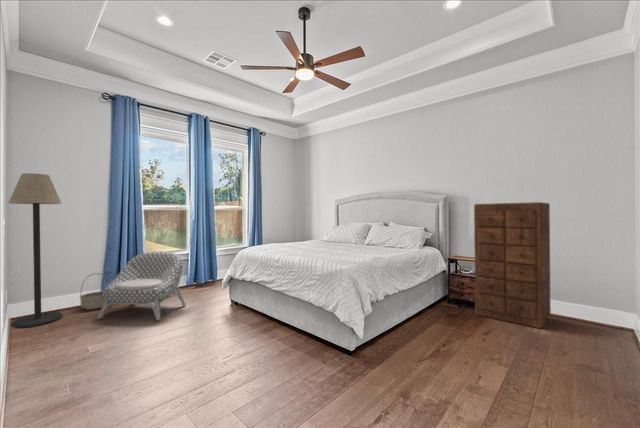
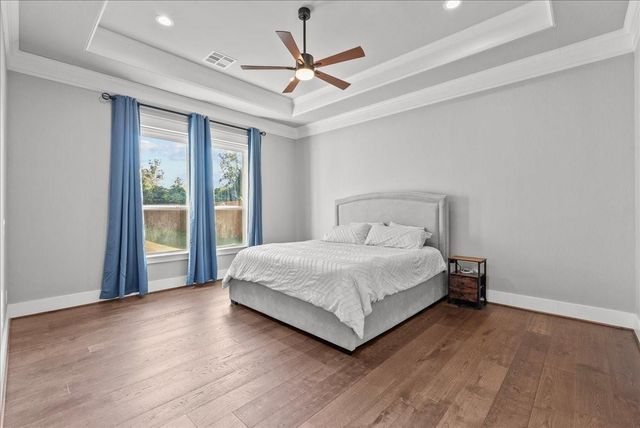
- dresser (511, 259)
- armchair (144, 283)
- basket (96, 292)
- floor lamp (36, 247)
